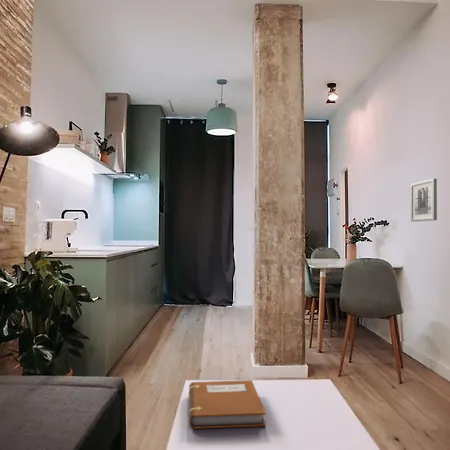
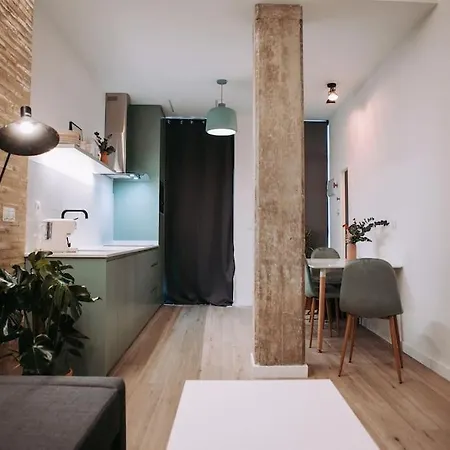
- wall art (422, 201)
- notebook (223, 401)
